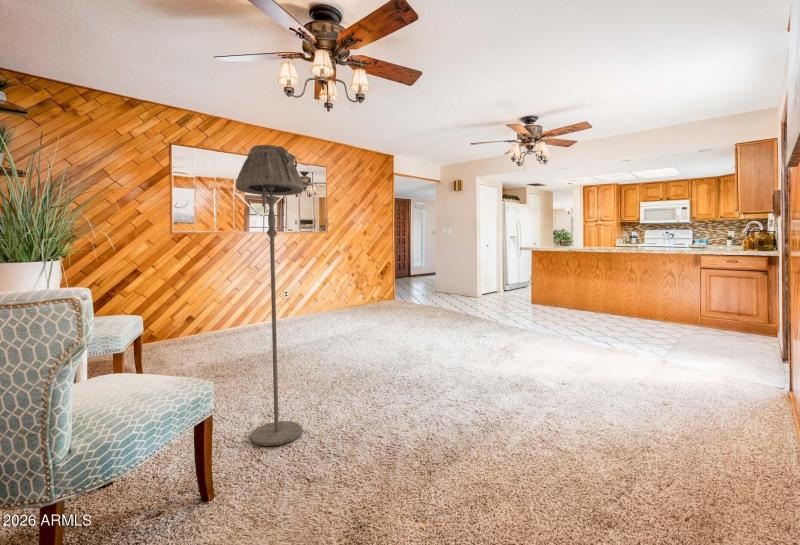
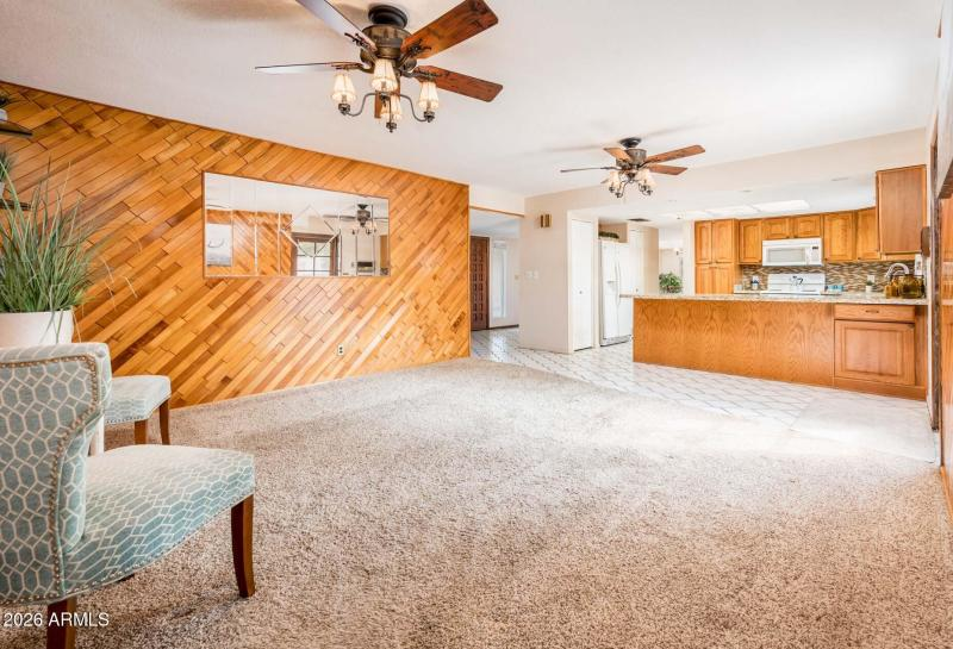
- floor lamp (273, 293)
